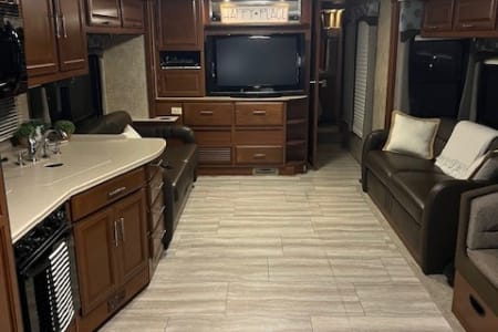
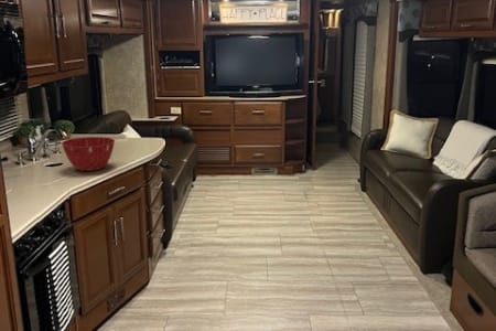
+ mixing bowl (89, 154)
